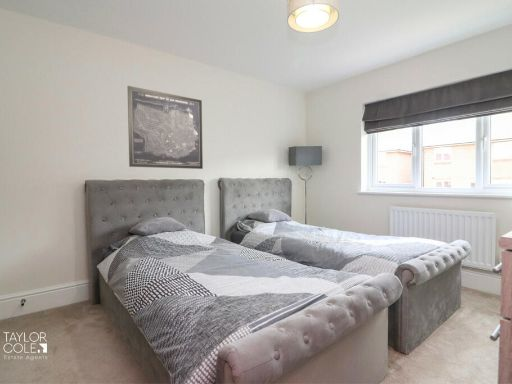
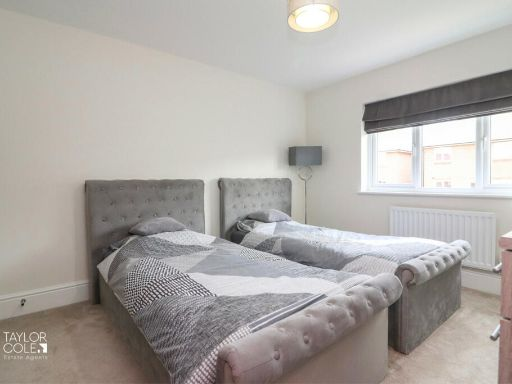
- wall art (168, 130)
